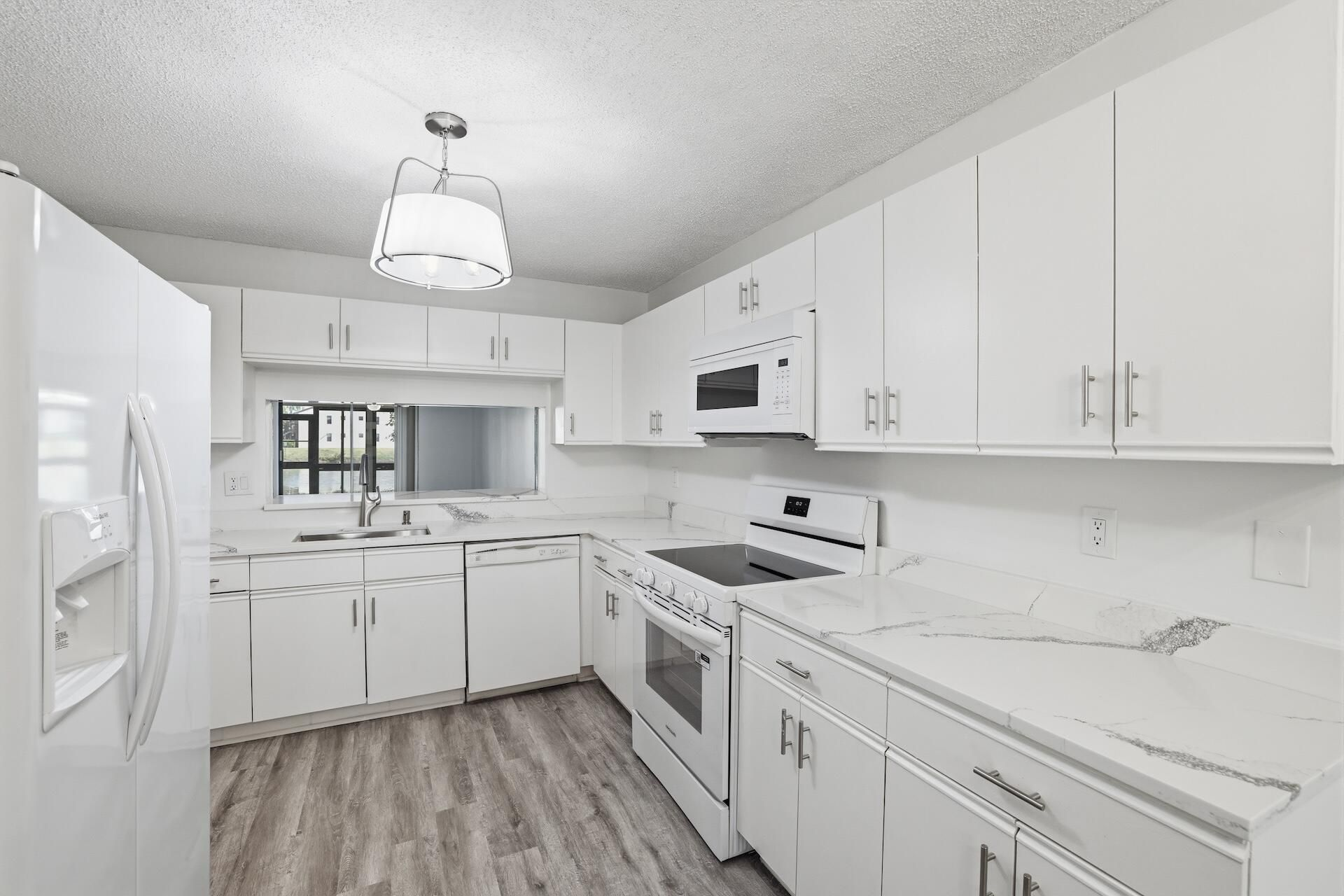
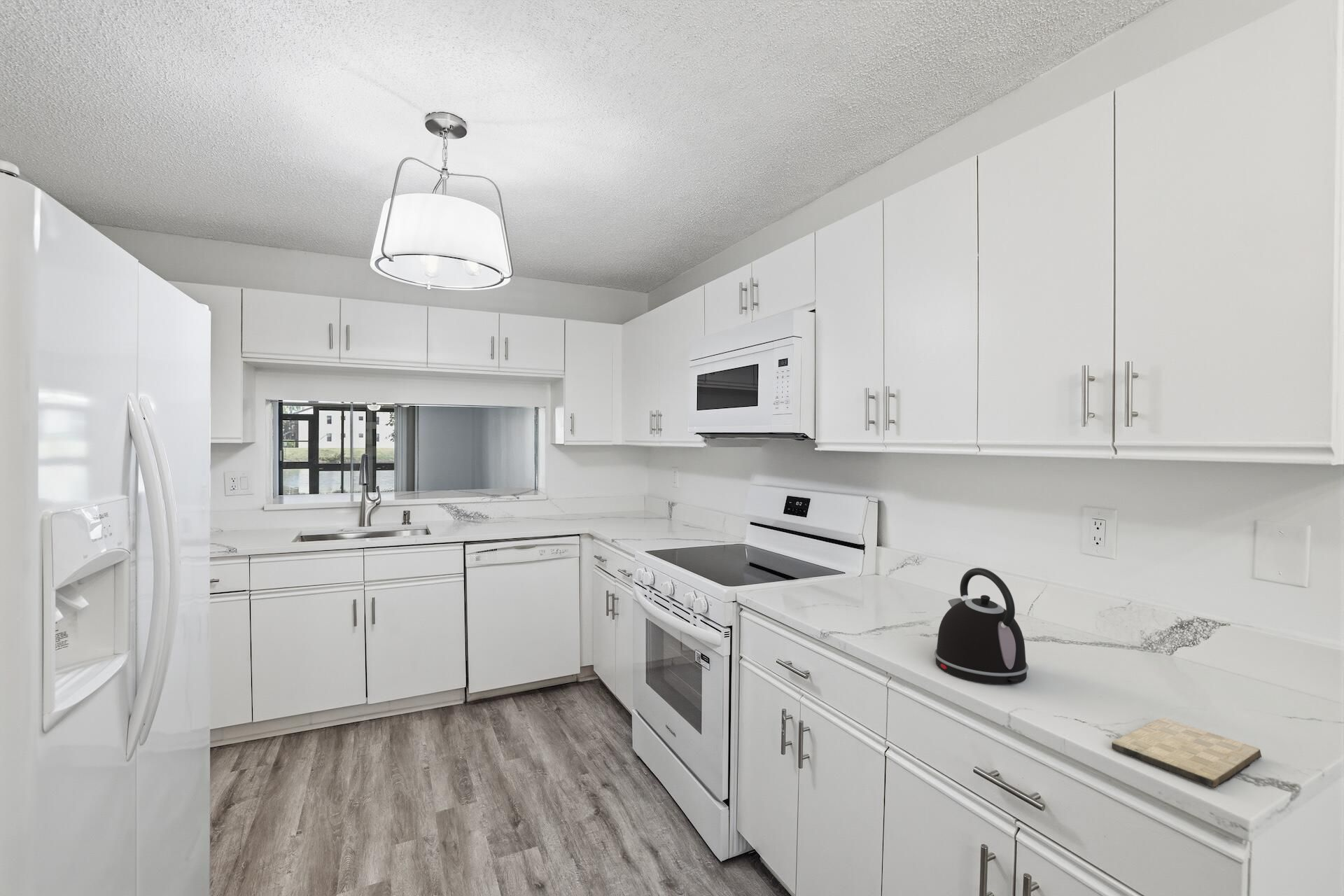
+ cutting board (1185, 748)
+ kettle (981, 618)
